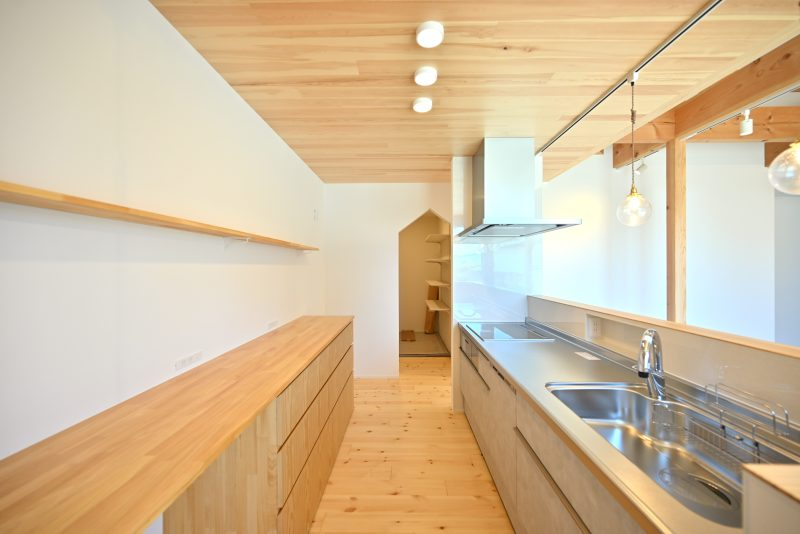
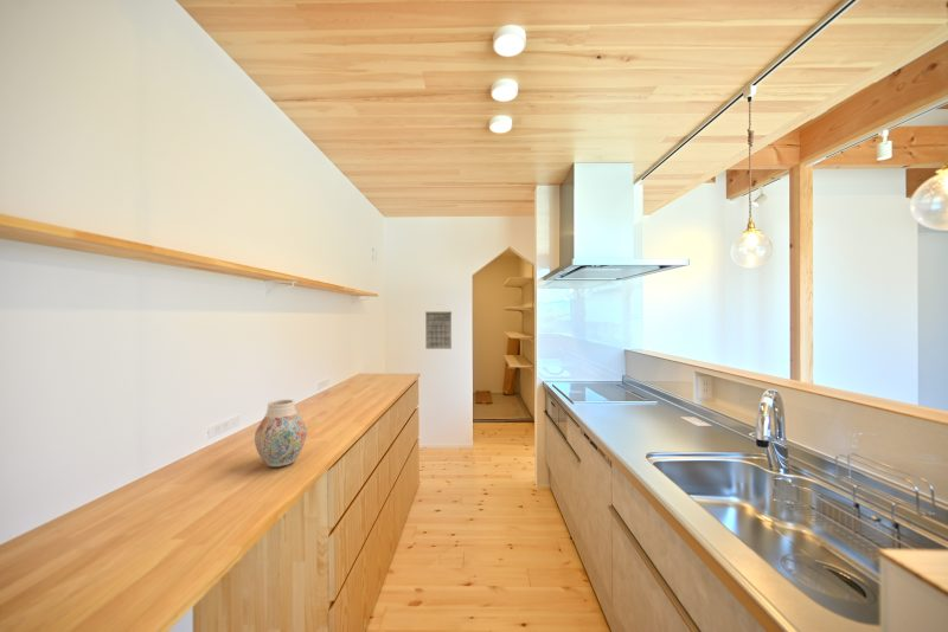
+ calendar (438, 325)
+ vase (281, 432)
